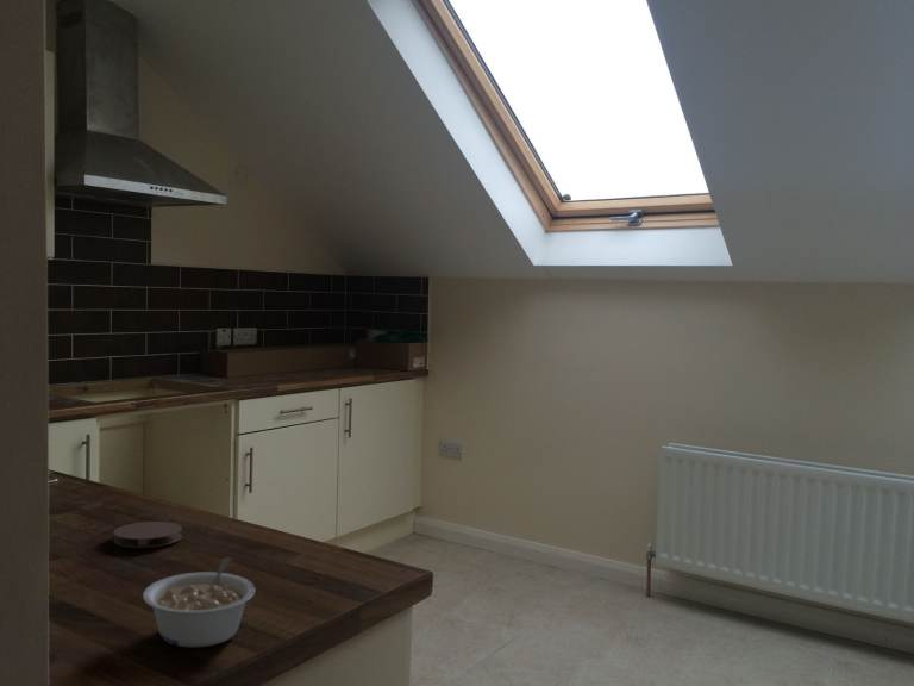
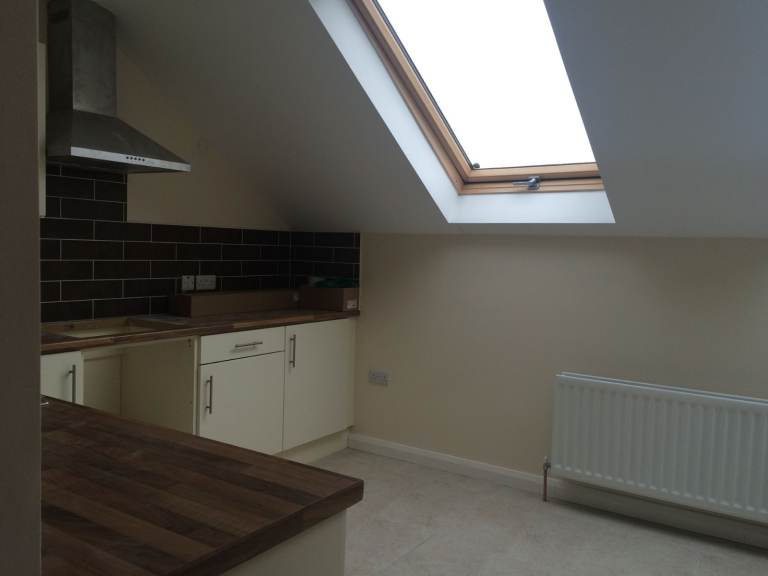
- legume (198, 605)
- coaster (148, 534)
